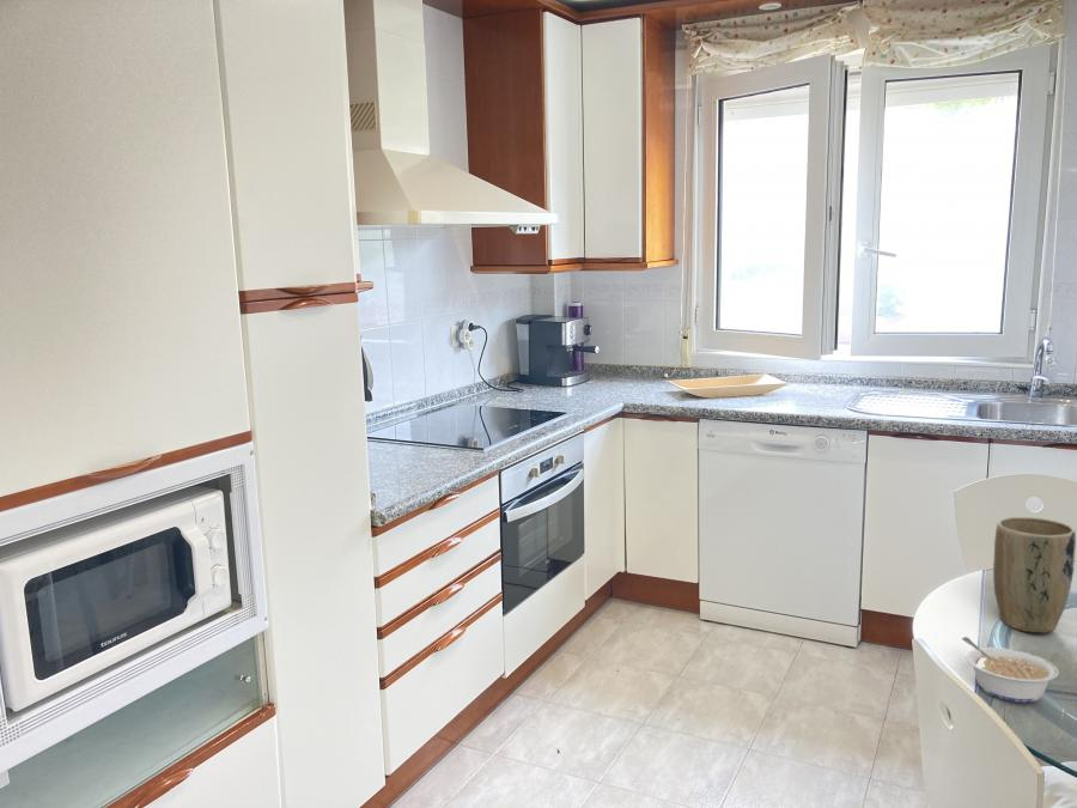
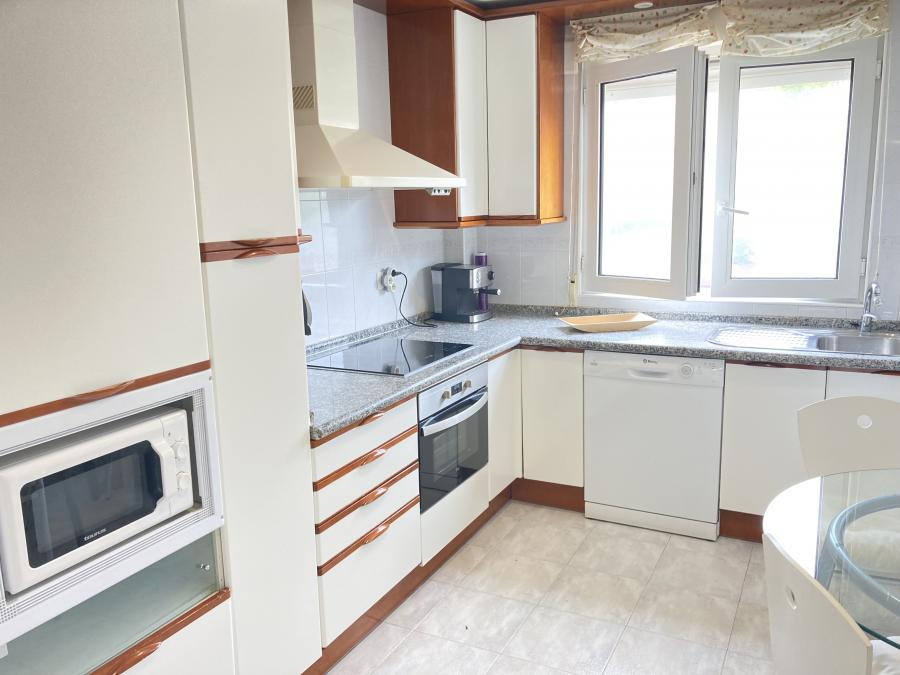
- legume (1006, 673)
- plant pot (1032, 575)
